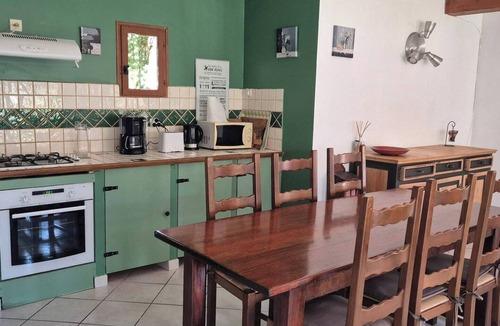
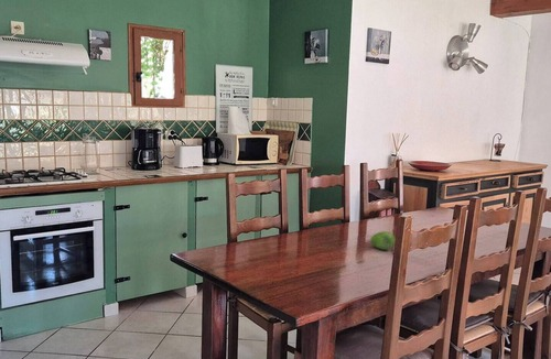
+ fruit (381, 240)
